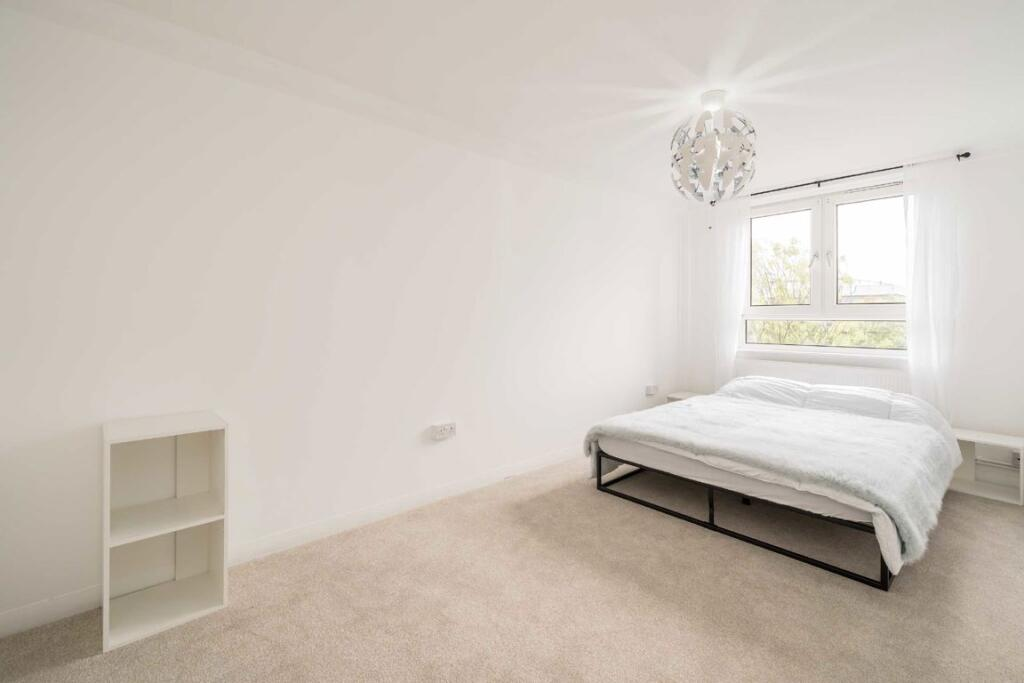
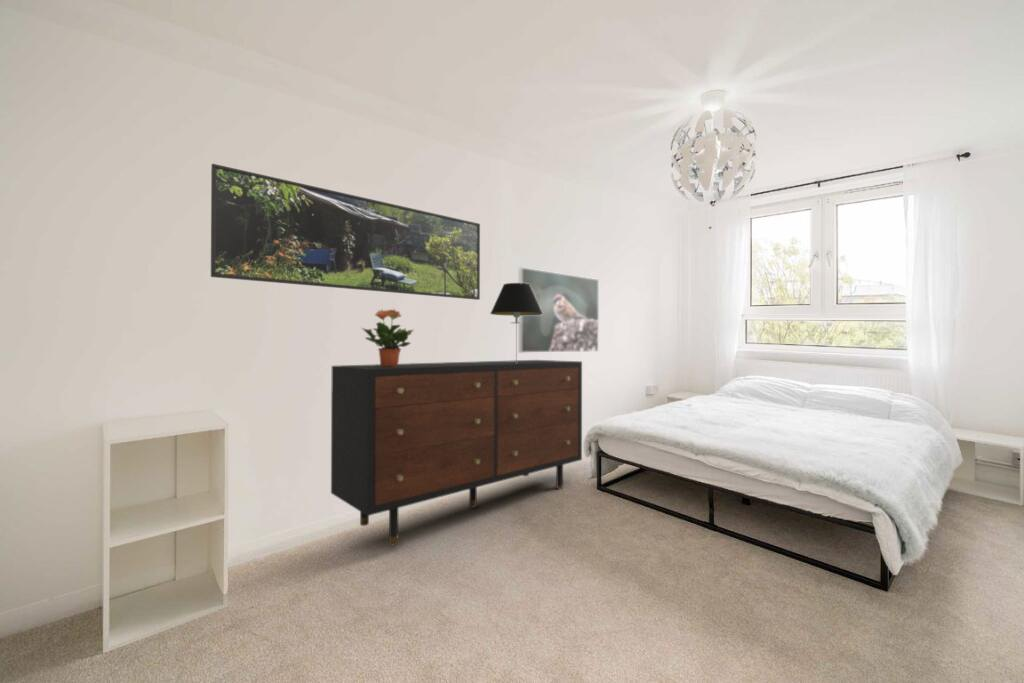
+ potted plant (388, 337)
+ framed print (561, 313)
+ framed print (371, 245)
+ table lamp (516, 323)
+ dresser (473, 434)
